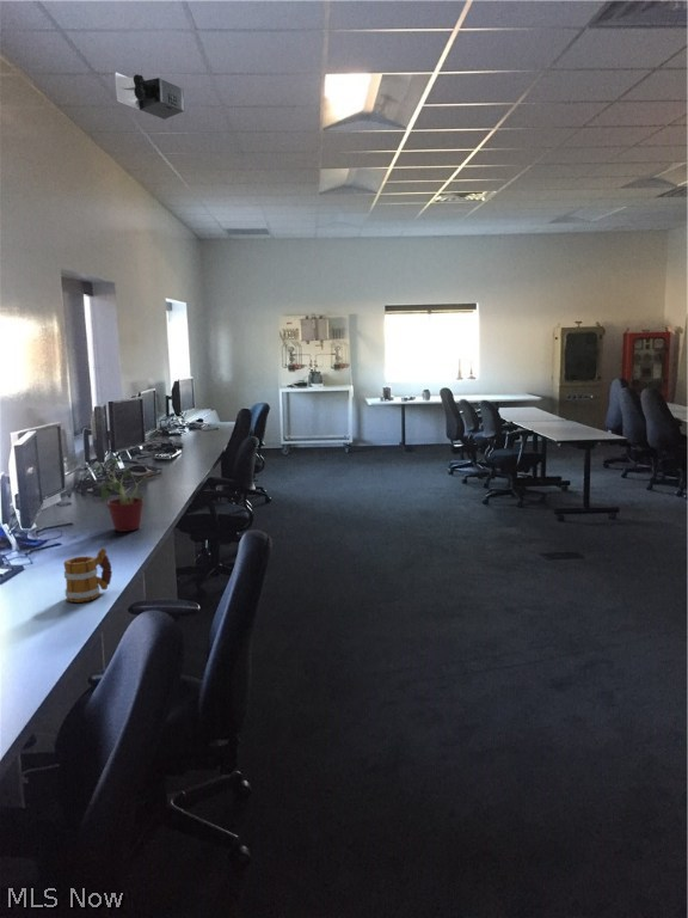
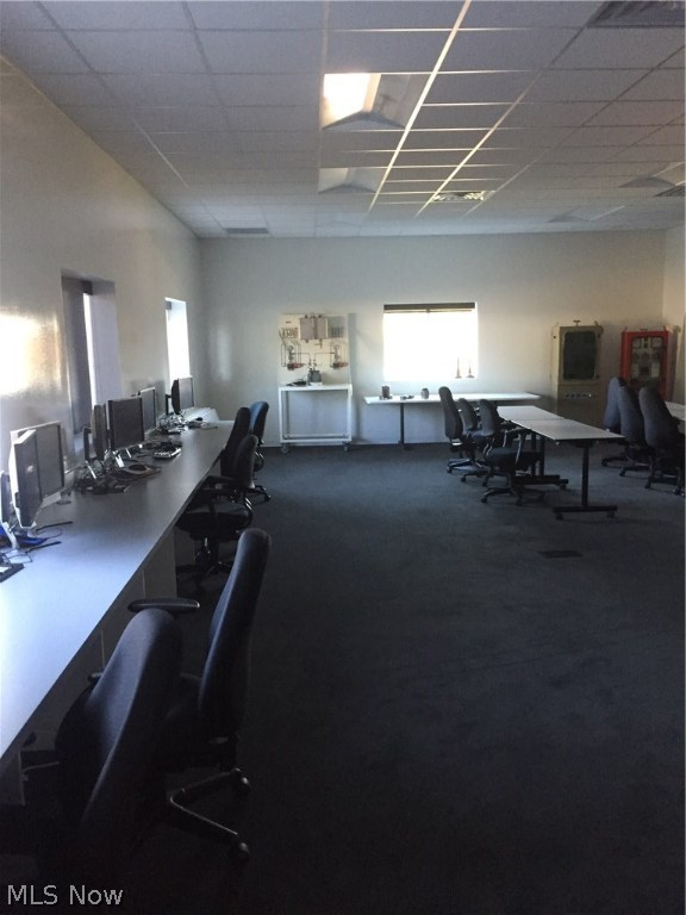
- potted plant (122, 494)
- mug (87, 574)
- projector (150, 96)
